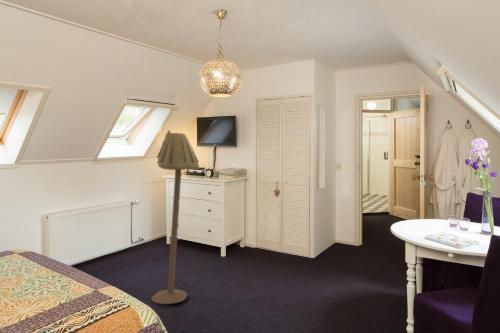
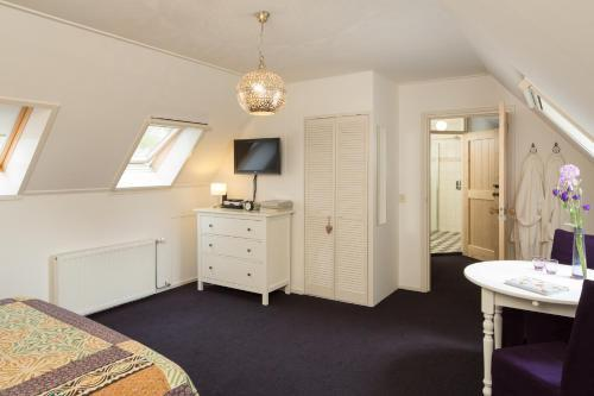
- floor lamp (176, 213)
